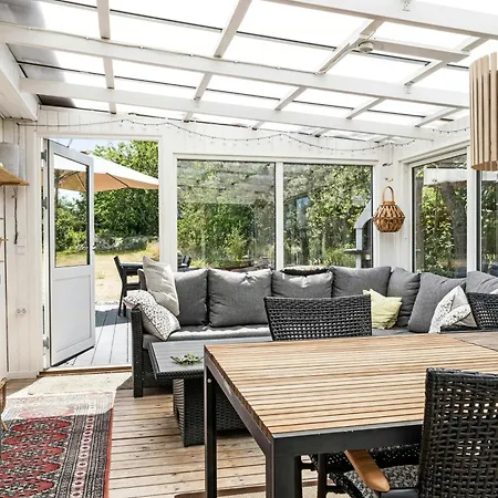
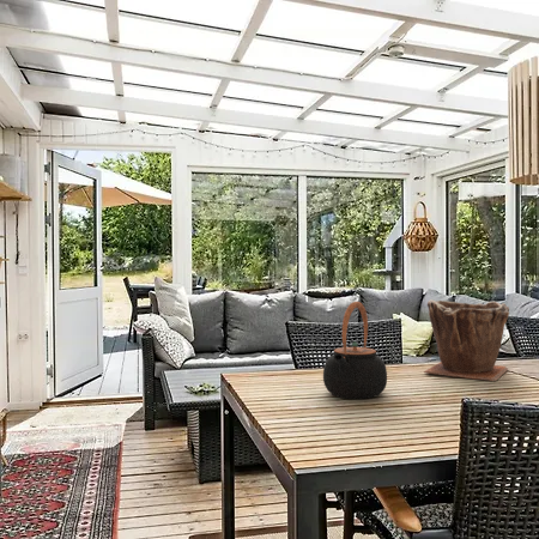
+ teapot (352, 347)
+ plant pot (466, 335)
